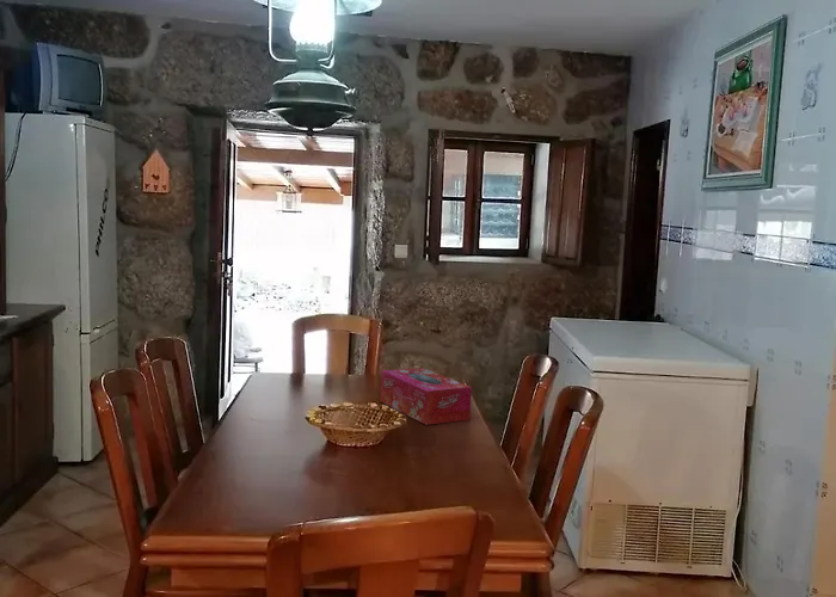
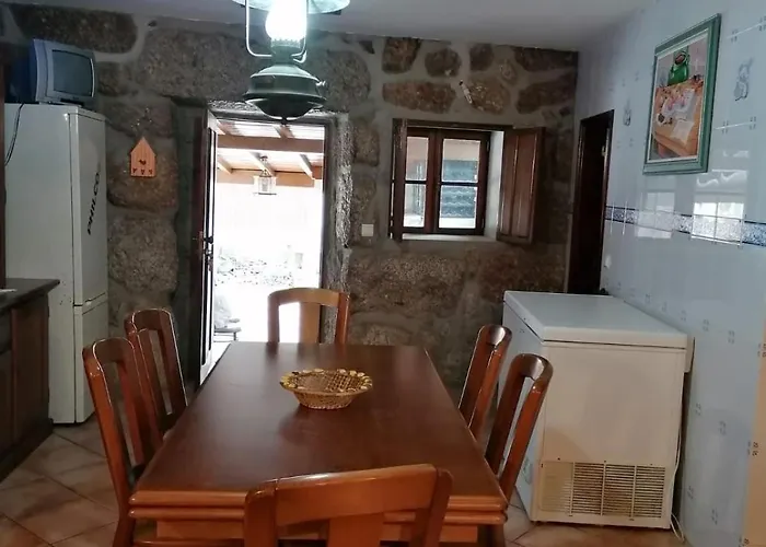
- tissue box (424, 394)
